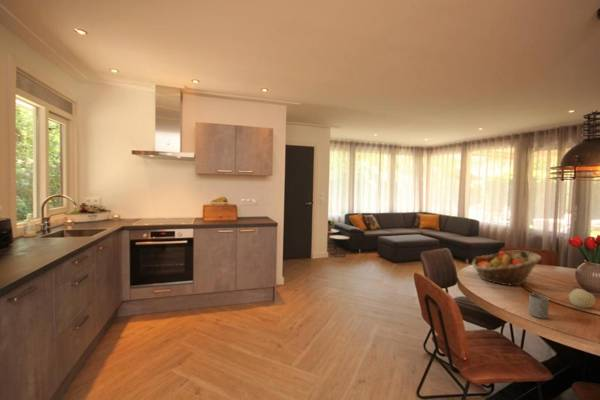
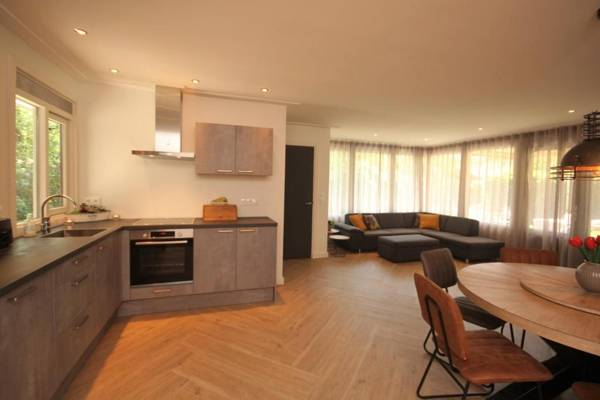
- fruit (581, 298)
- fruit basket (504, 265)
- mug (536, 304)
